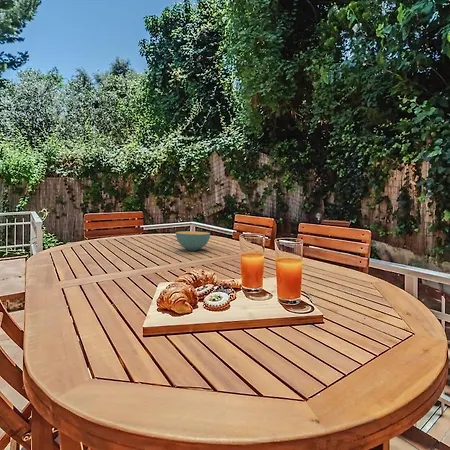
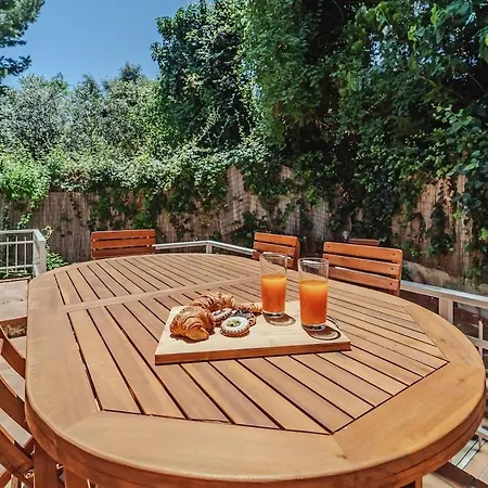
- cereal bowl (192, 241)
